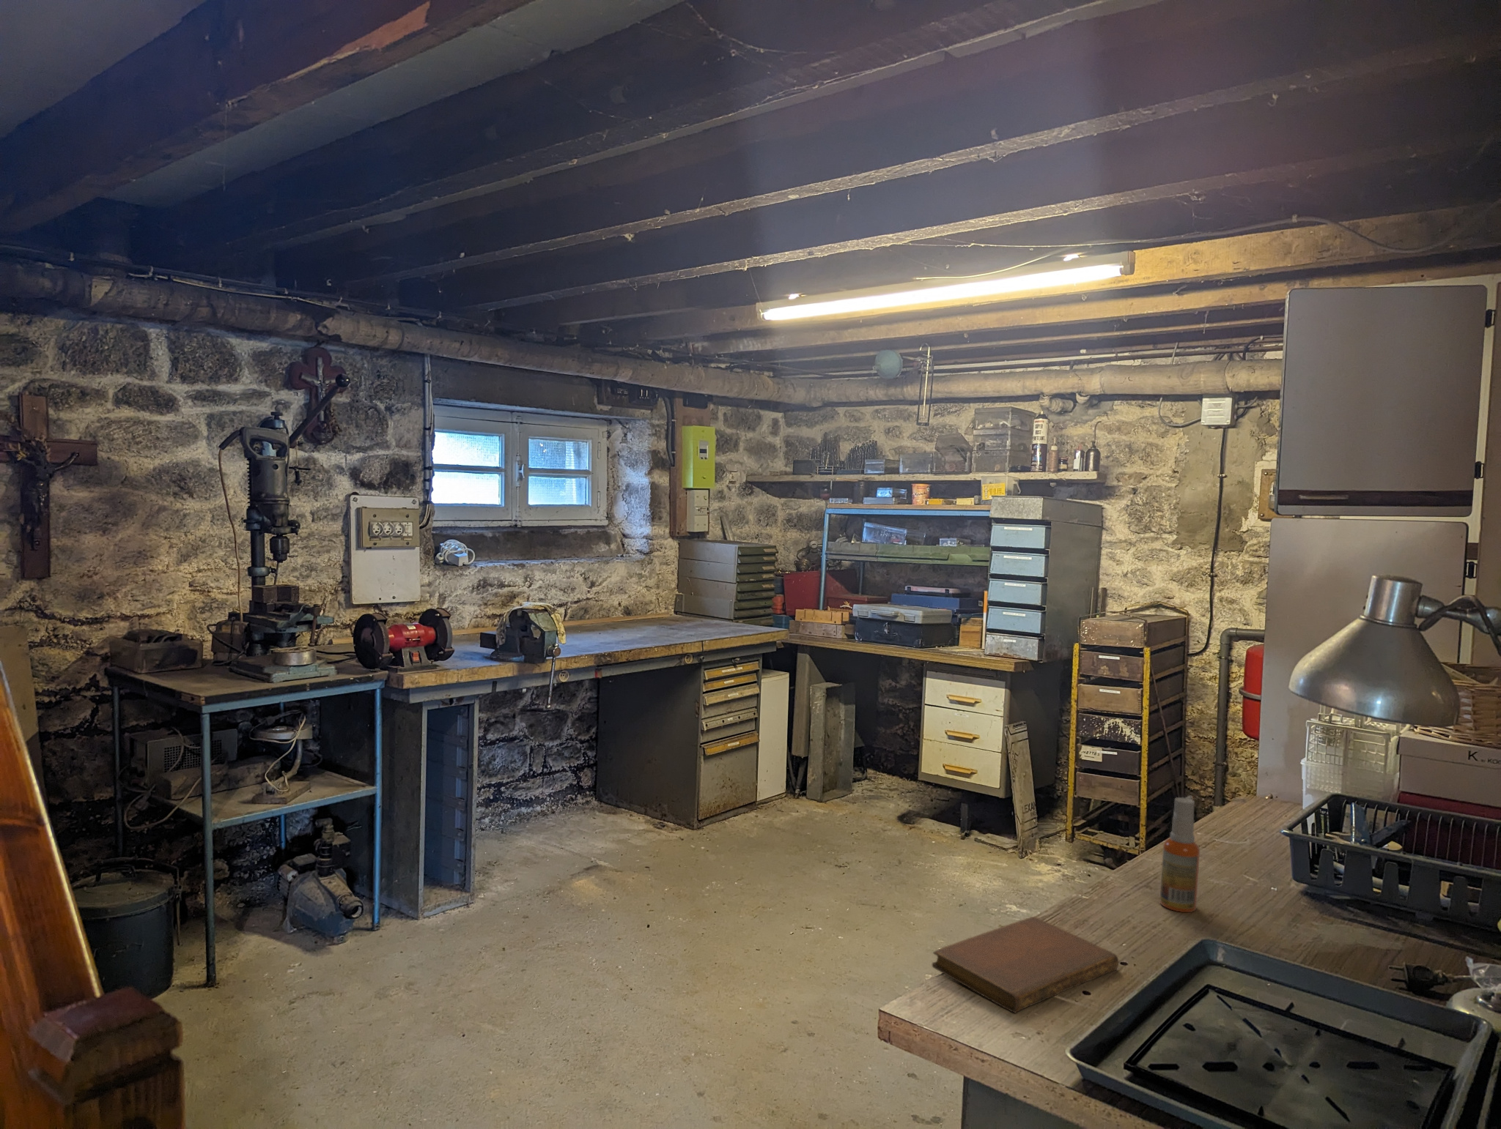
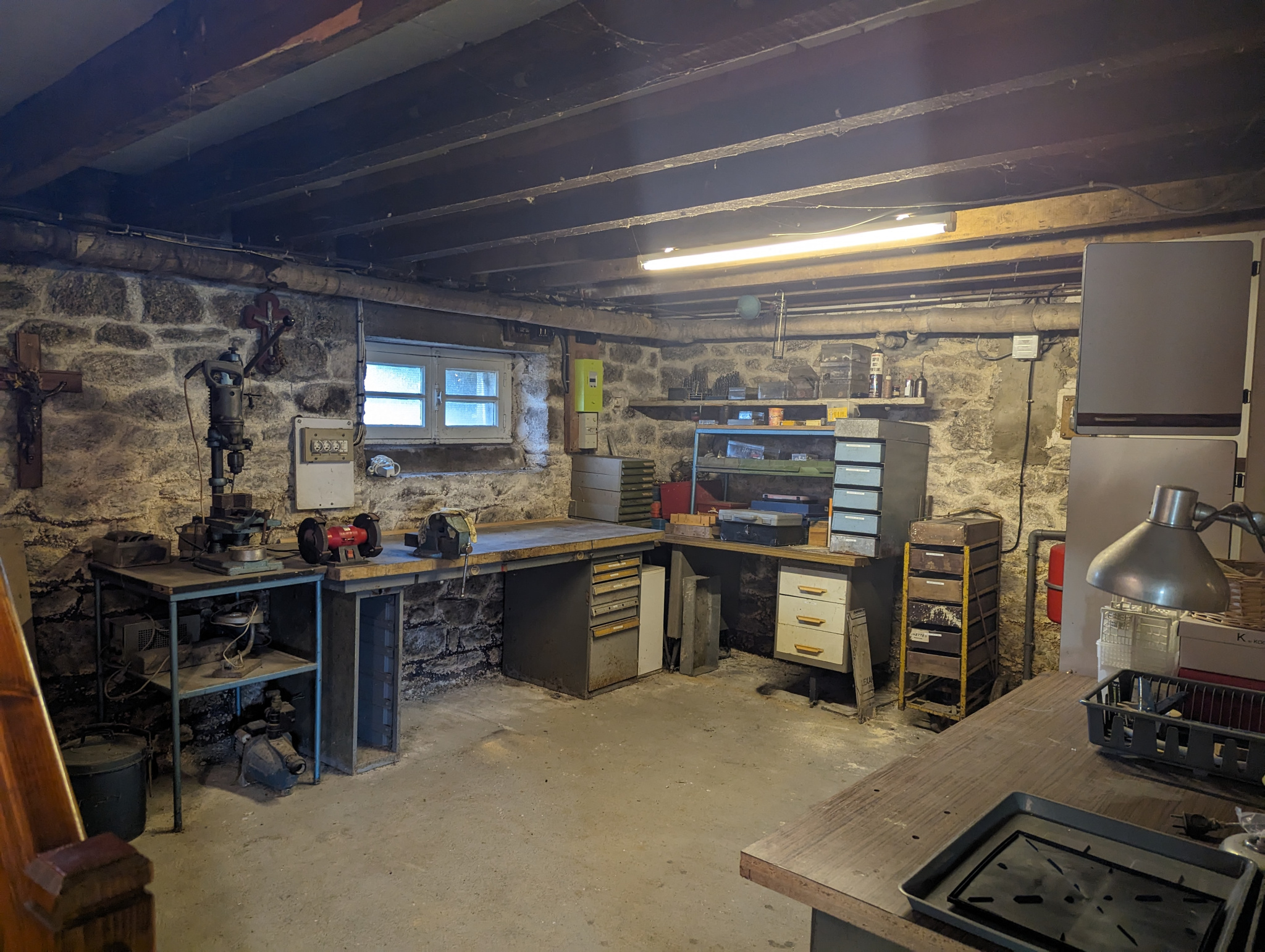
- spray bottle (1182, 851)
- notebook (1025, 961)
